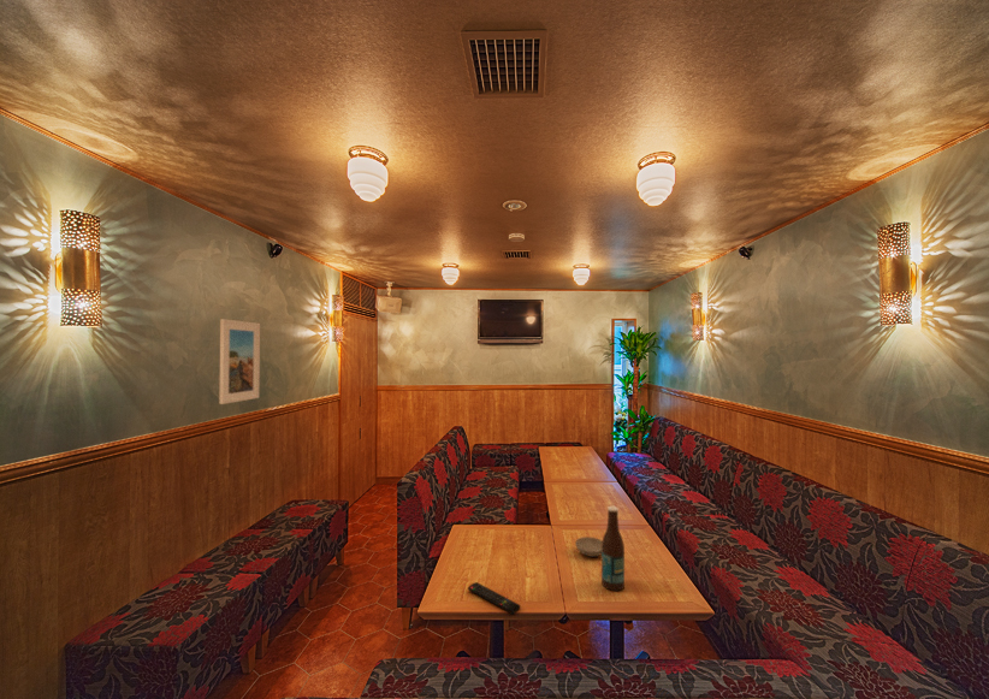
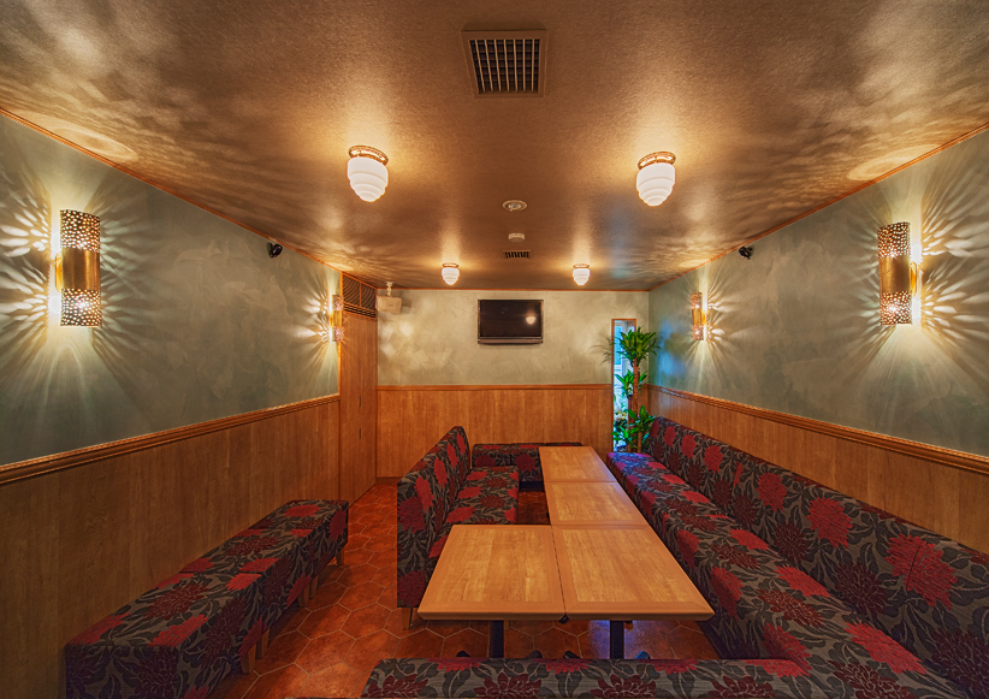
- remote control (492, 597)
- bowl (590, 547)
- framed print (241, 361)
- beer bottle (612, 546)
